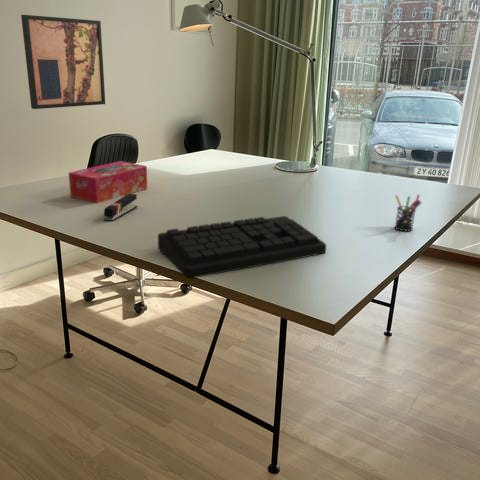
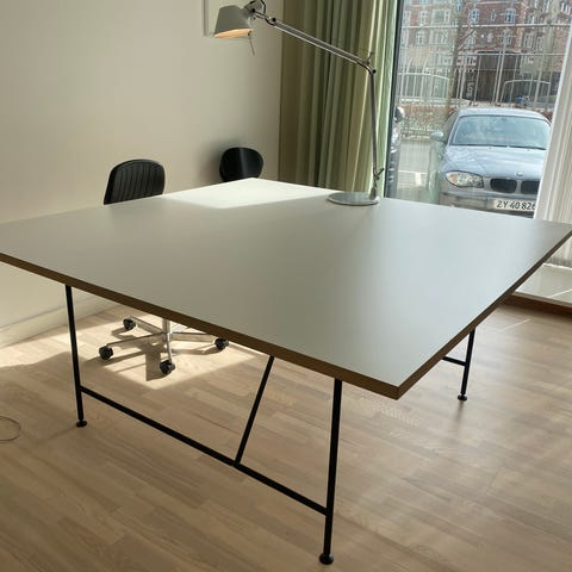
- wall art (66, 63)
- stapler (121, 206)
- pen holder (407, 210)
- tissue box (109, 180)
- keyboard (242, 241)
